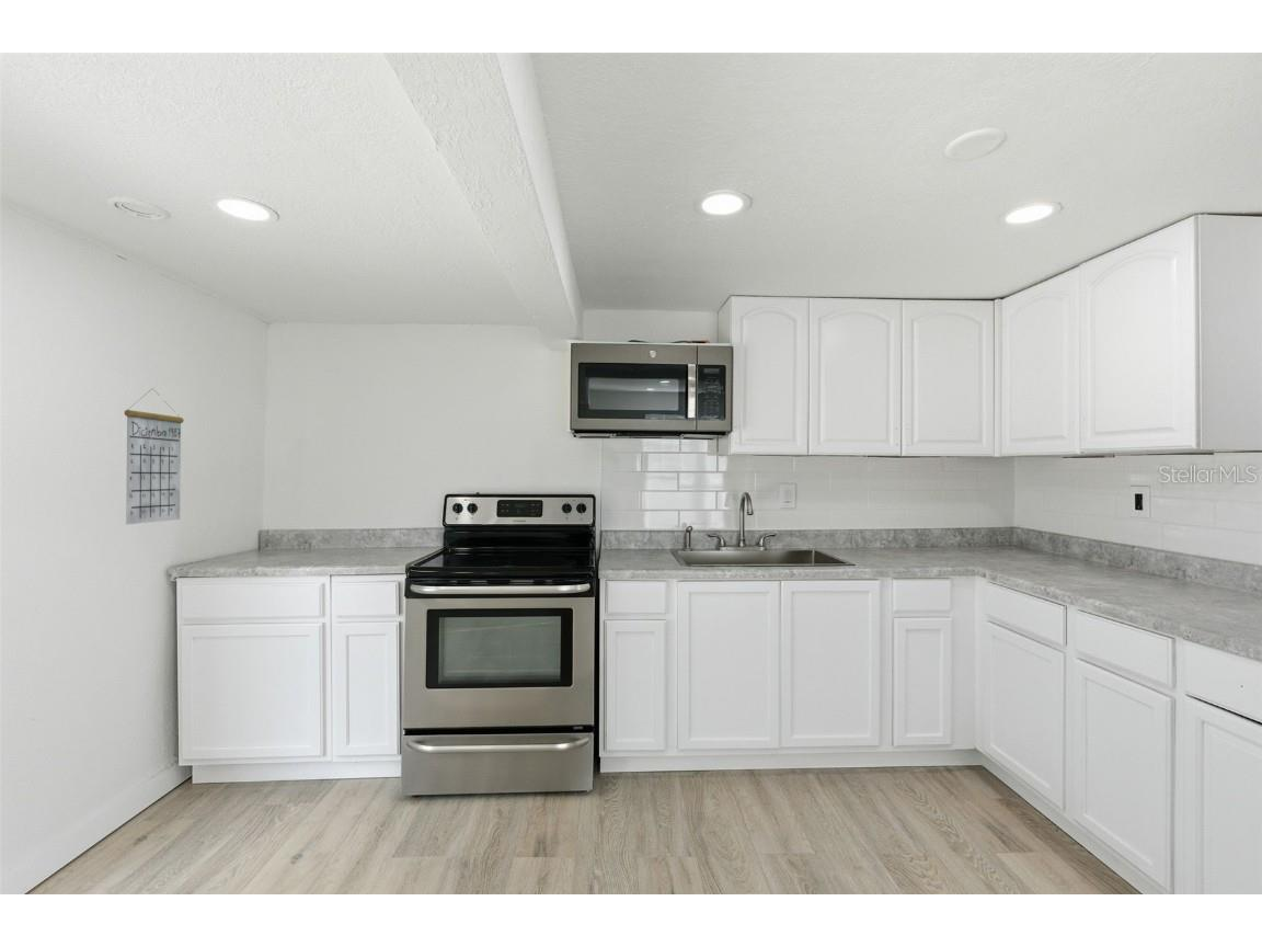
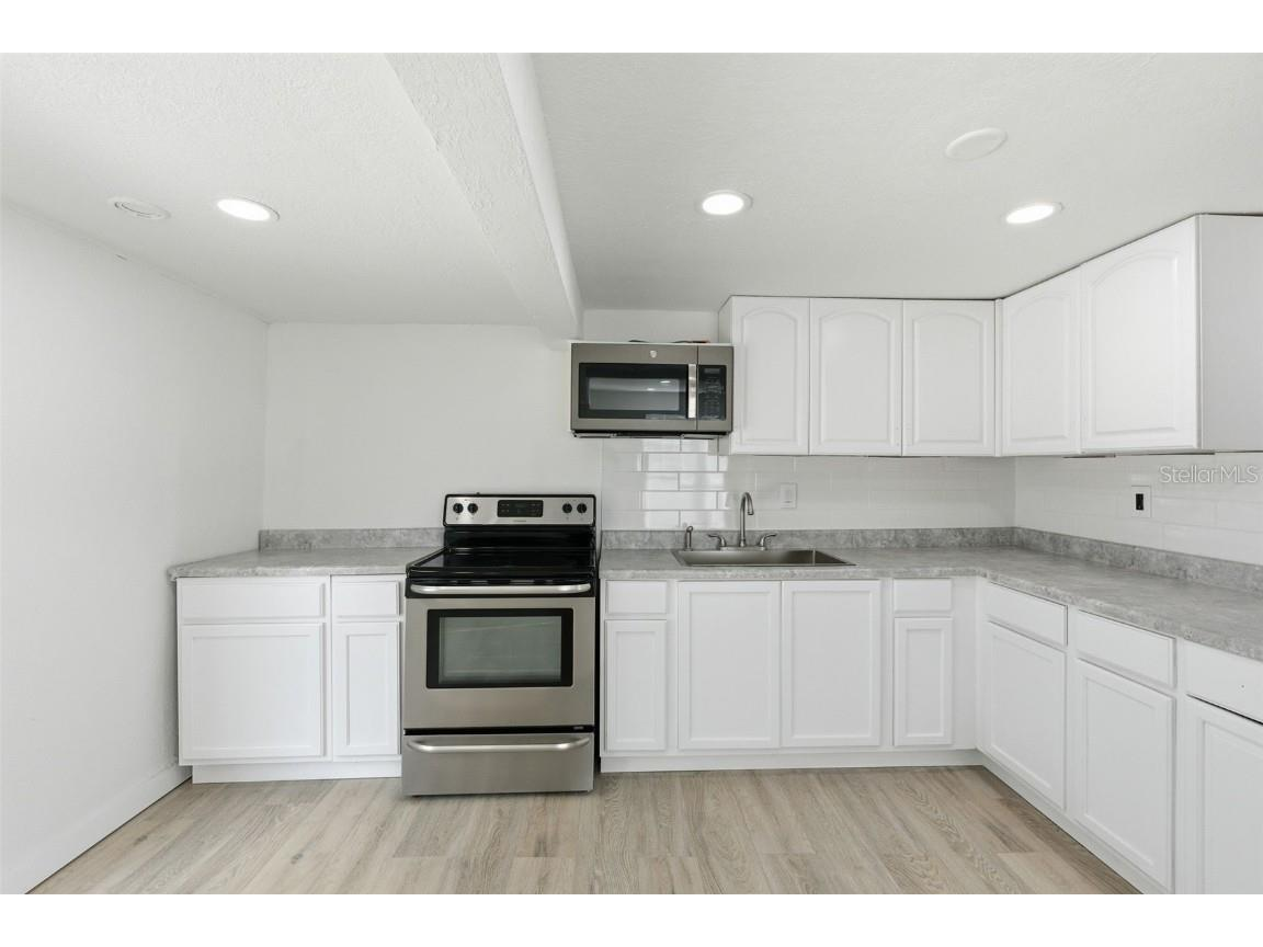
- calendar (154, 455)
